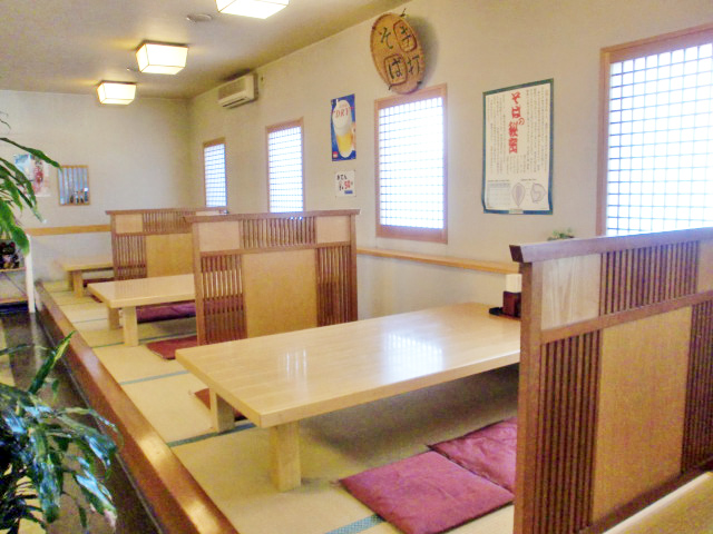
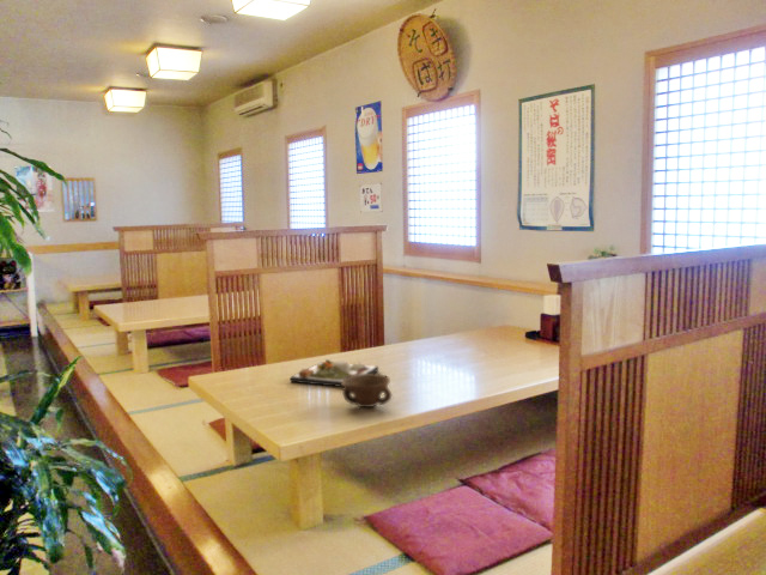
+ dinner plate (335, 370)
+ bowl (367, 392)
